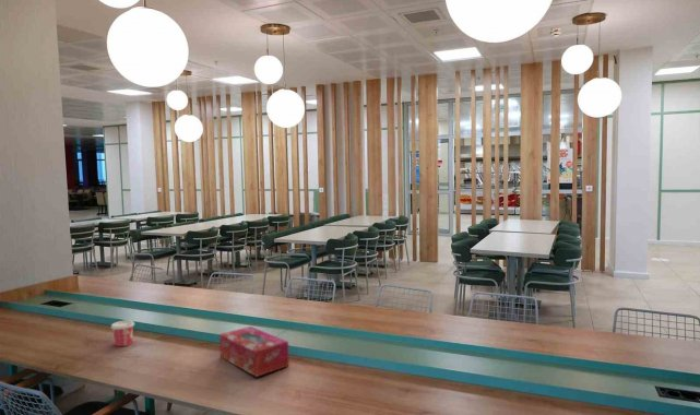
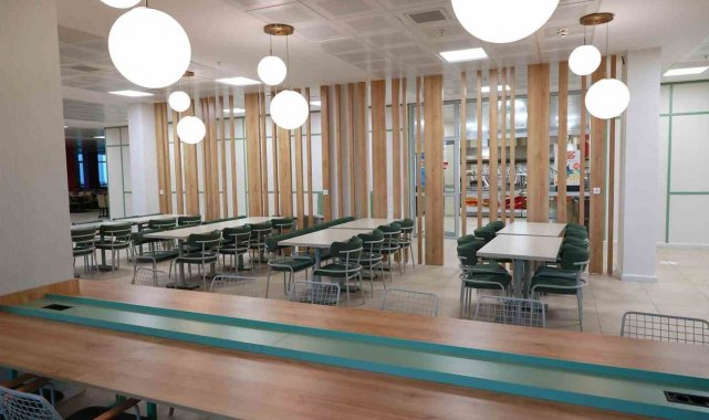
- cup (122, 333)
- tissue box (253, 349)
